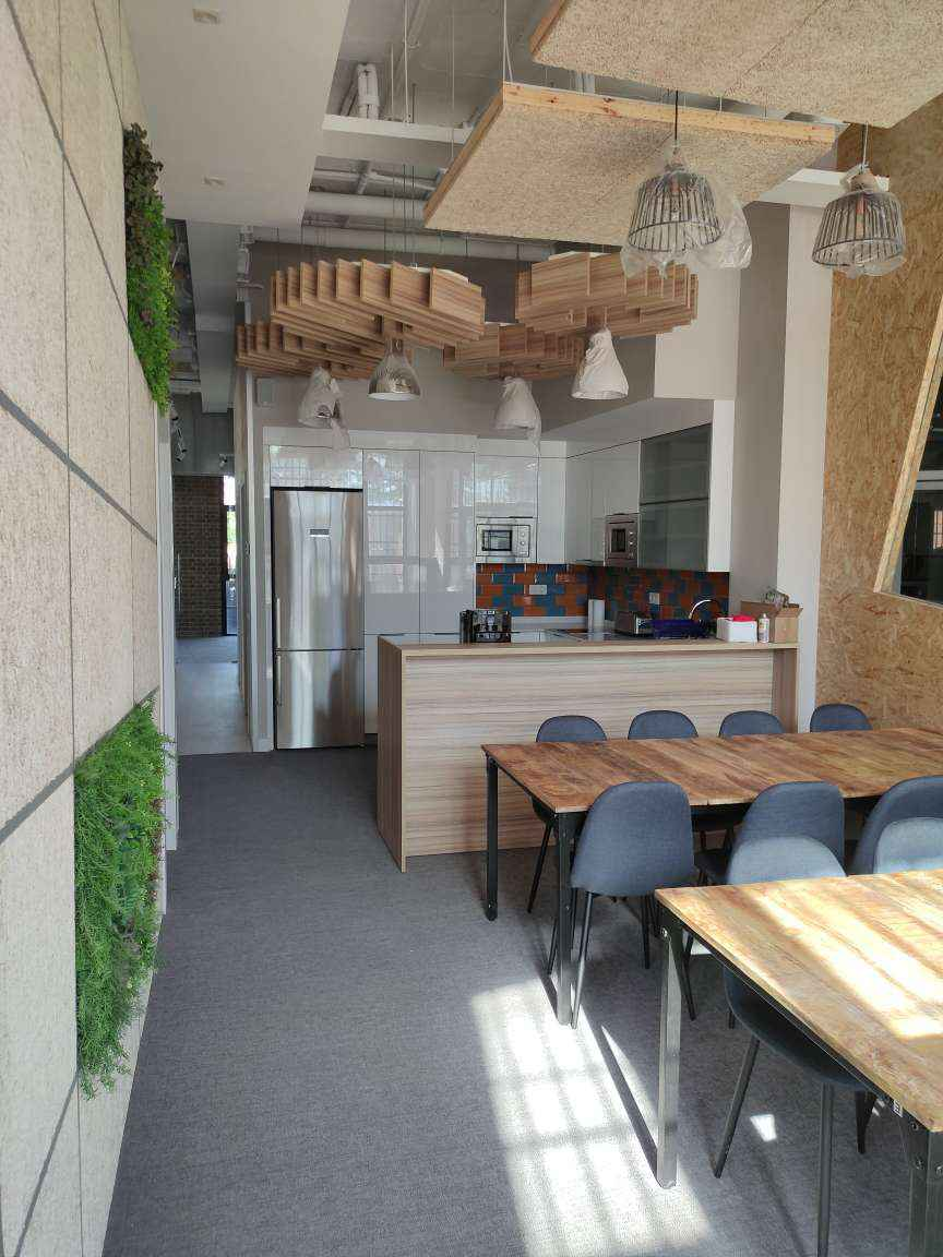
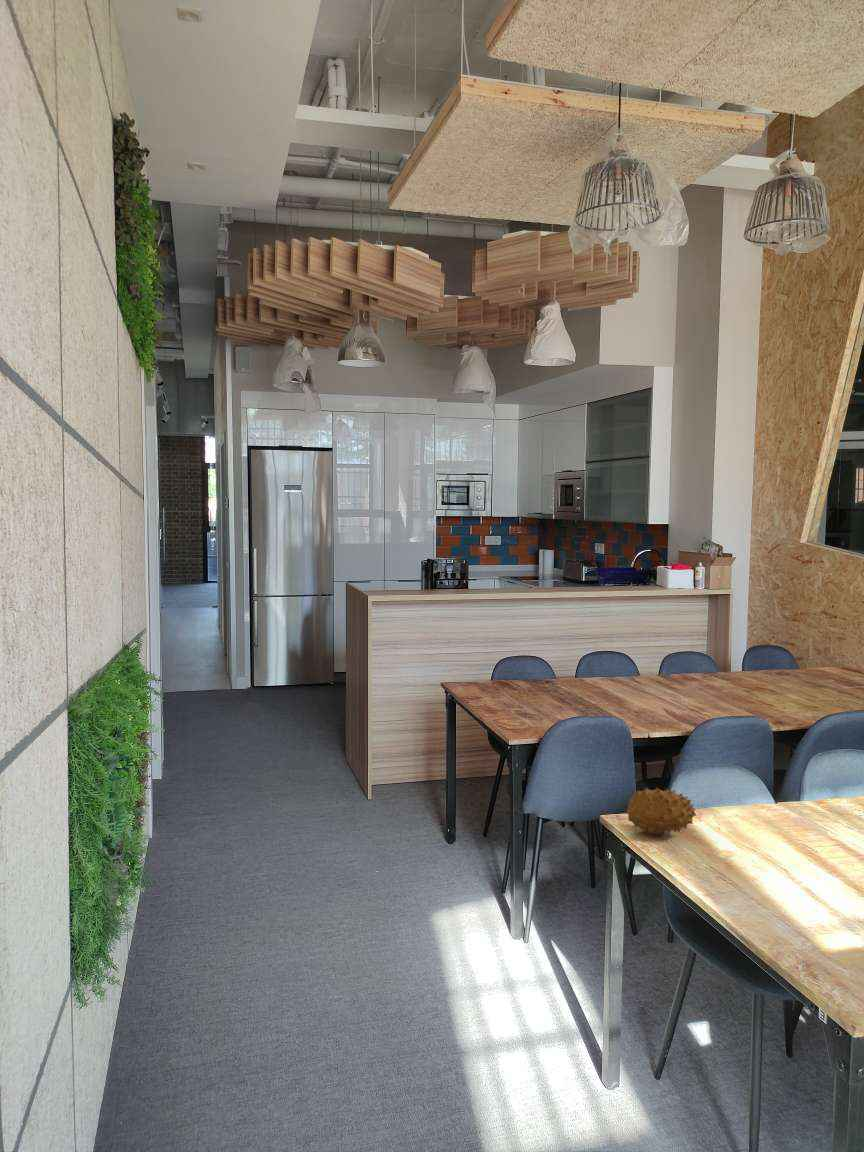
+ fruit (661, 810)
